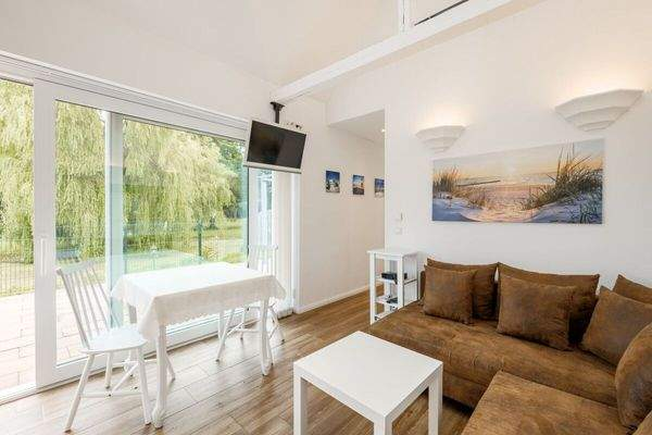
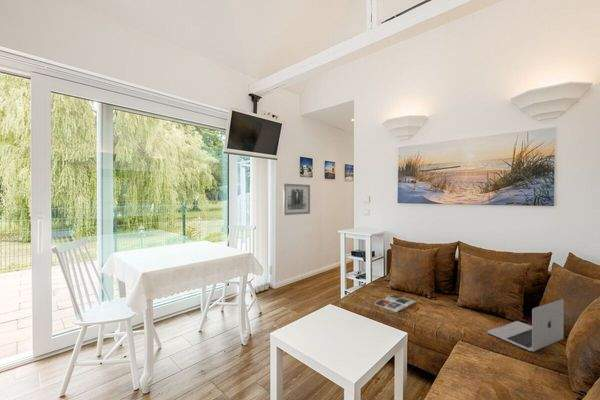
+ wall art (297, 199)
+ laptop (521, 322)
+ magazine (395, 302)
